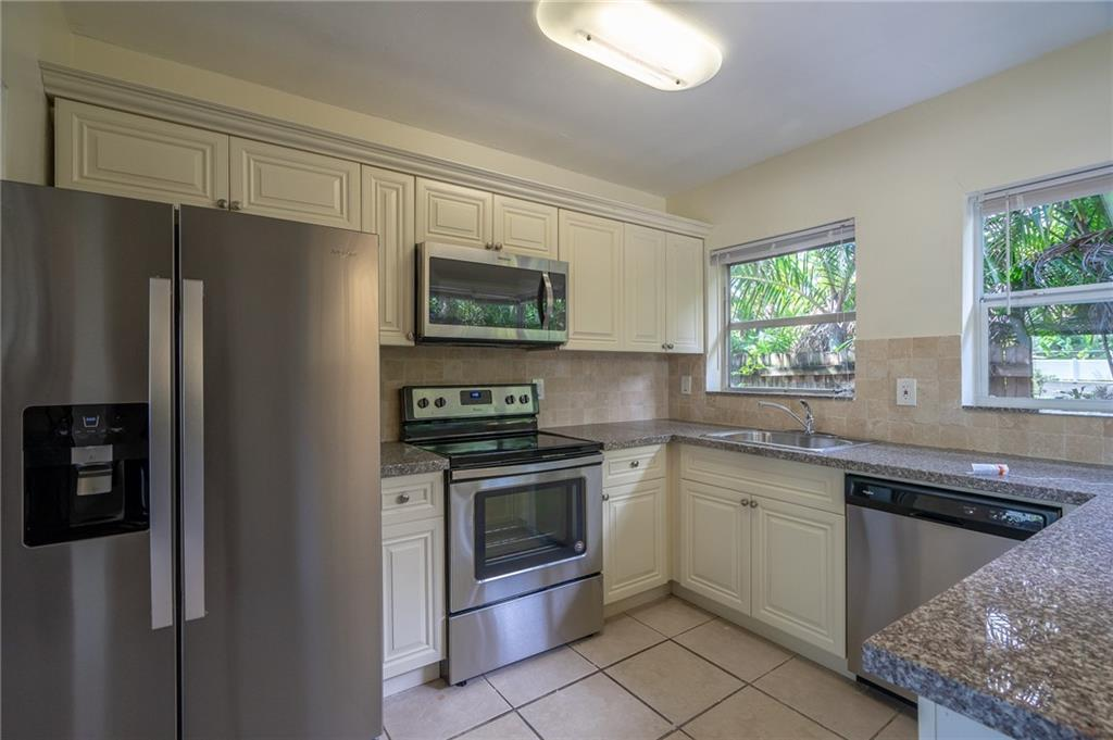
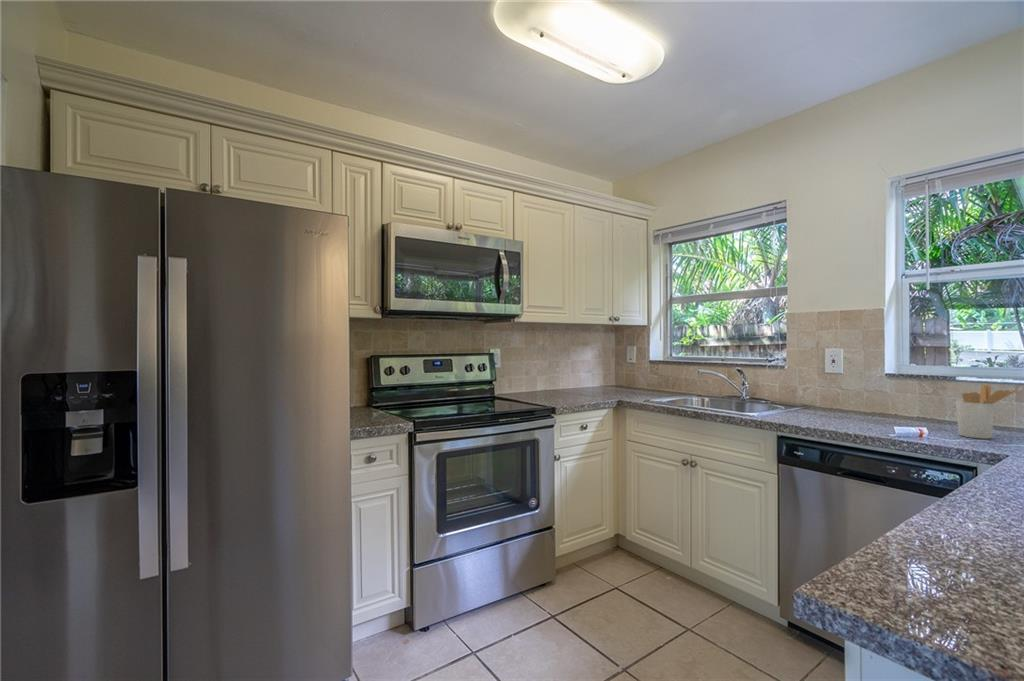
+ utensil holder (984, 411)
